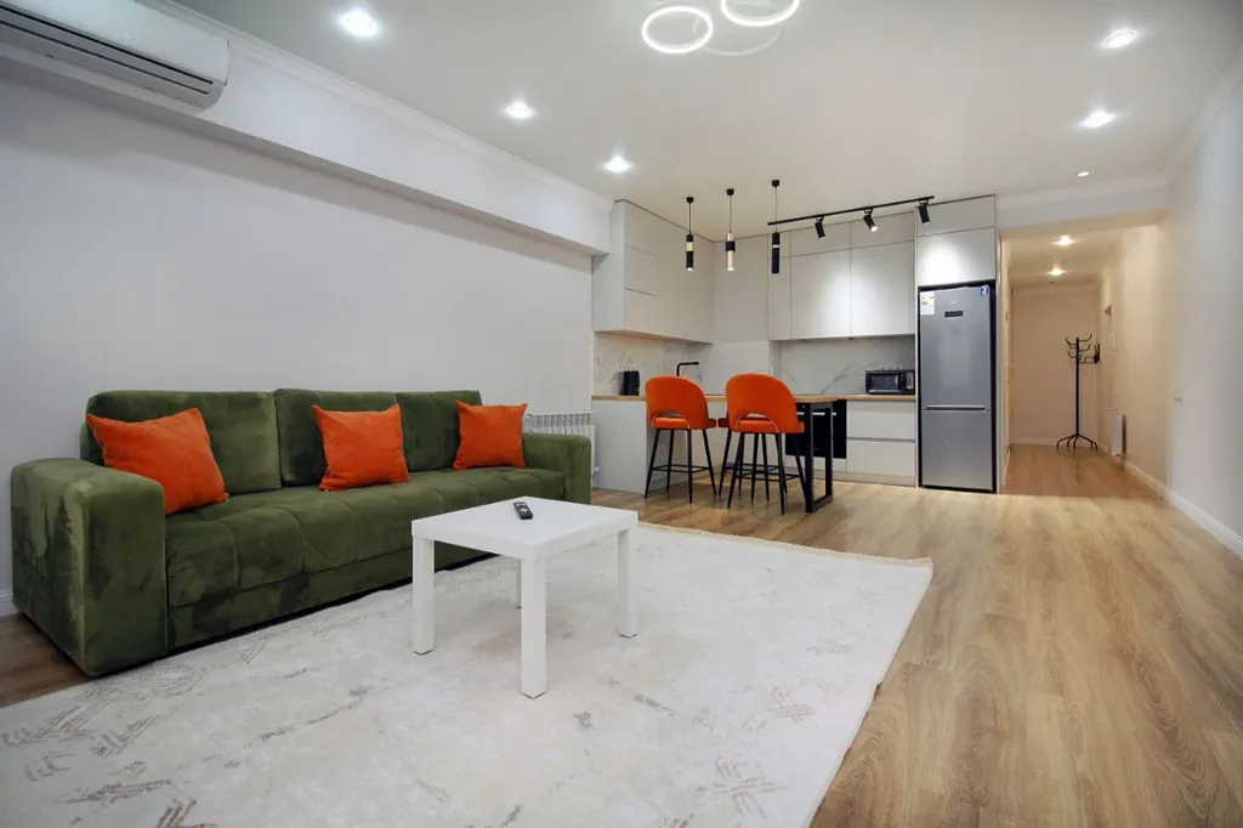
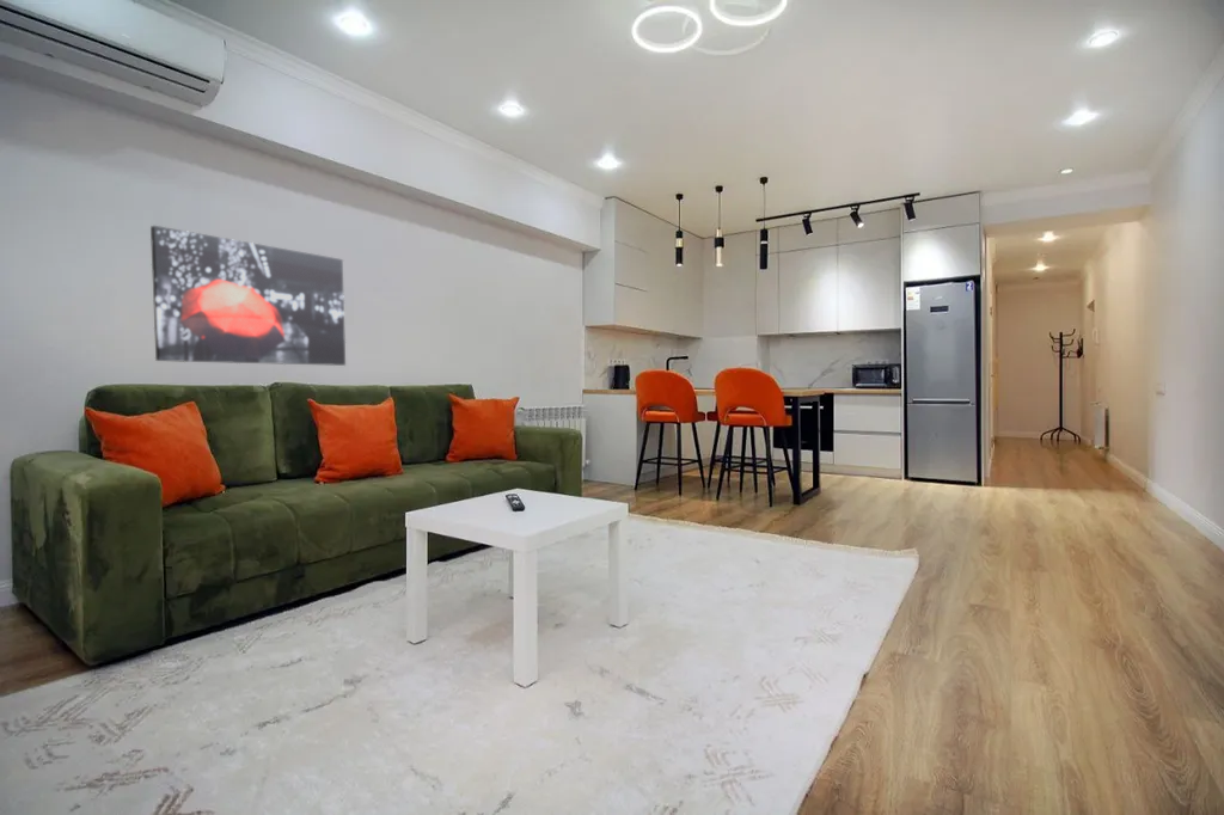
+ wall art (259, 304)
